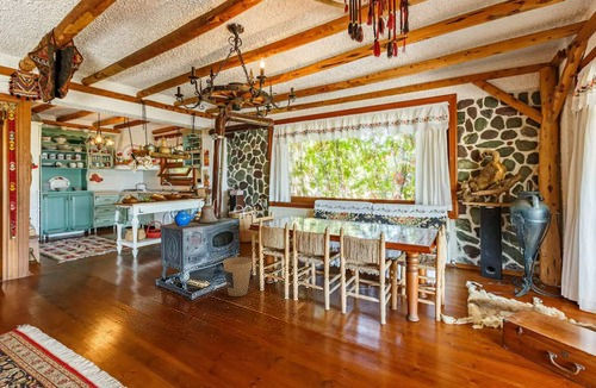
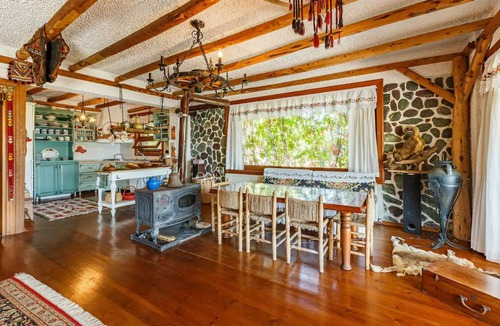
- trash can (237, 276)
